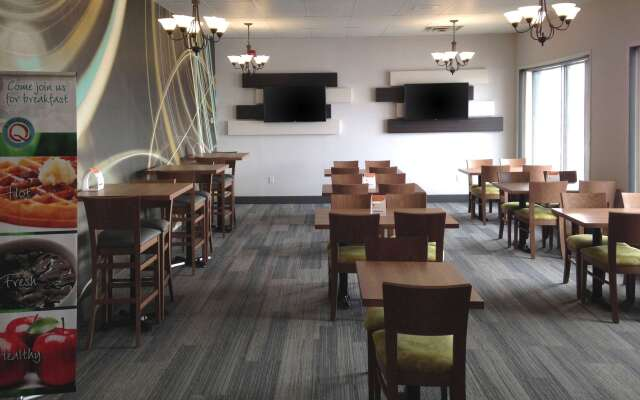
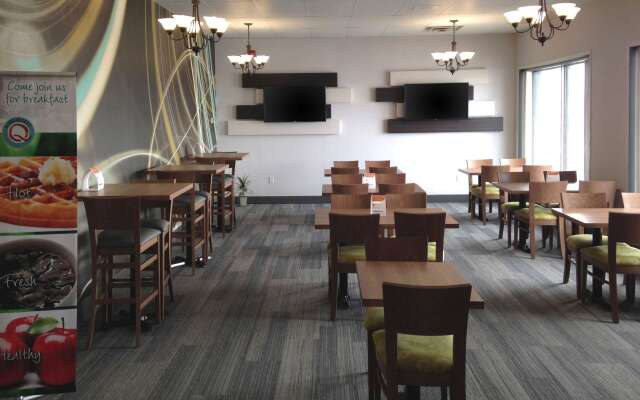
+ indoor plant (242, 190)
